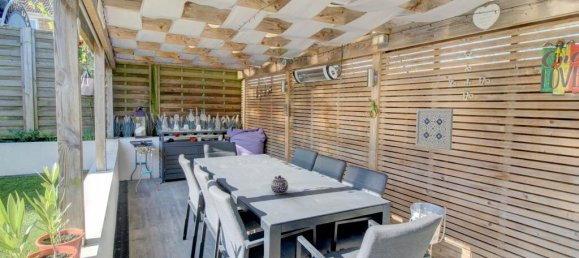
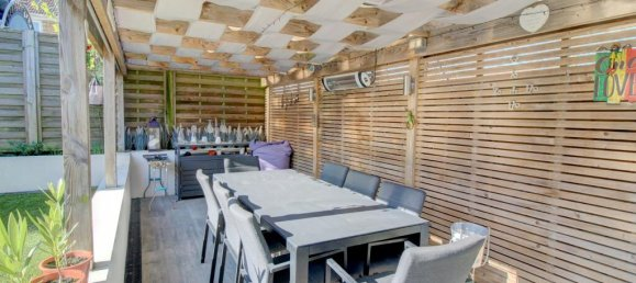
- teapot (279, 183)
- wall art (433, 128)
